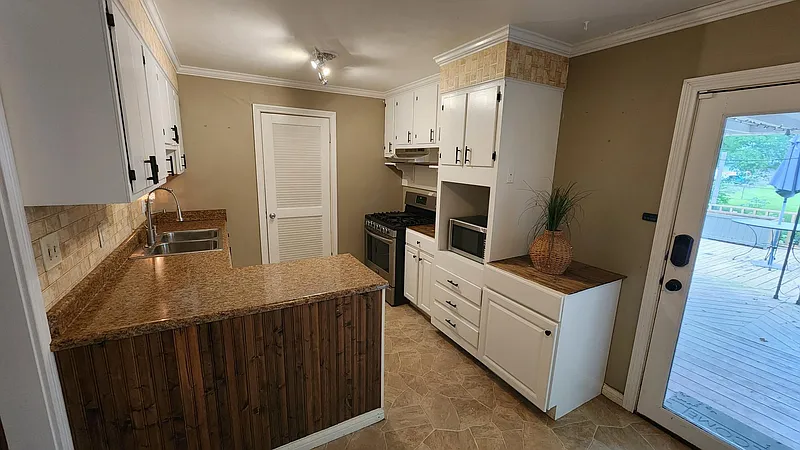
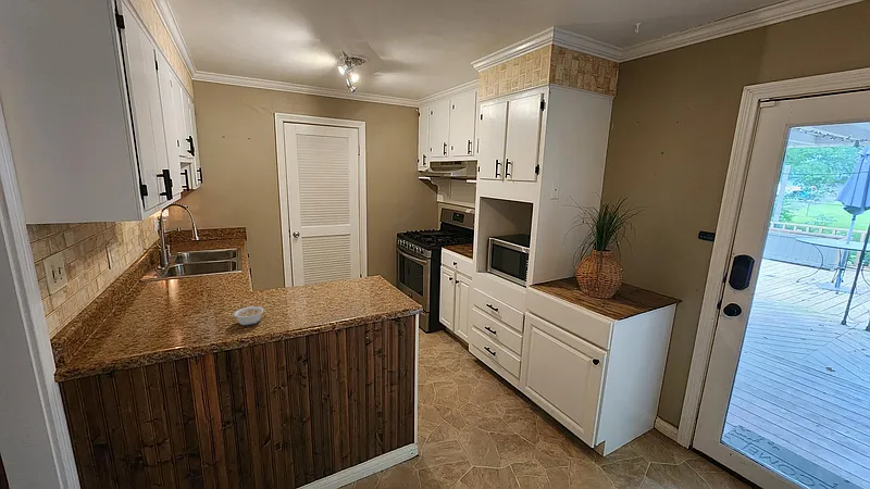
+ legume (249, 315)
